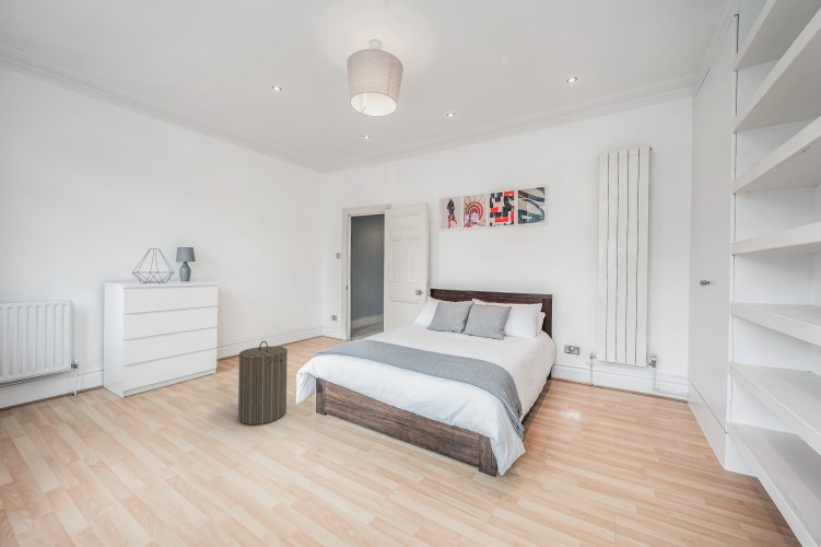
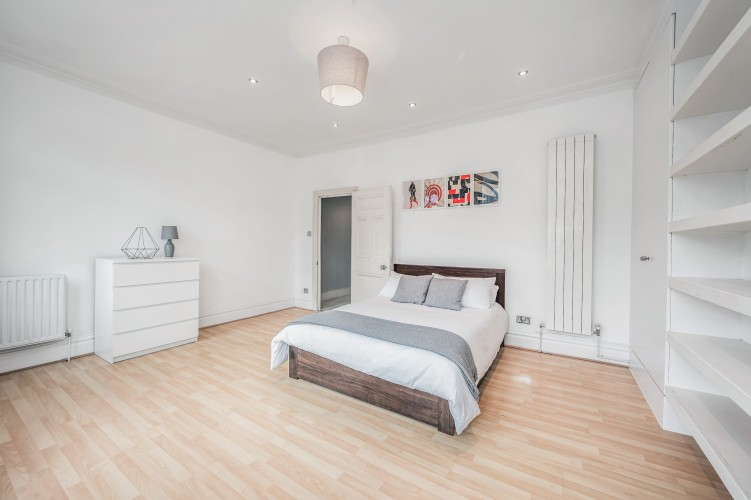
- laundry hamper (262, 377)
